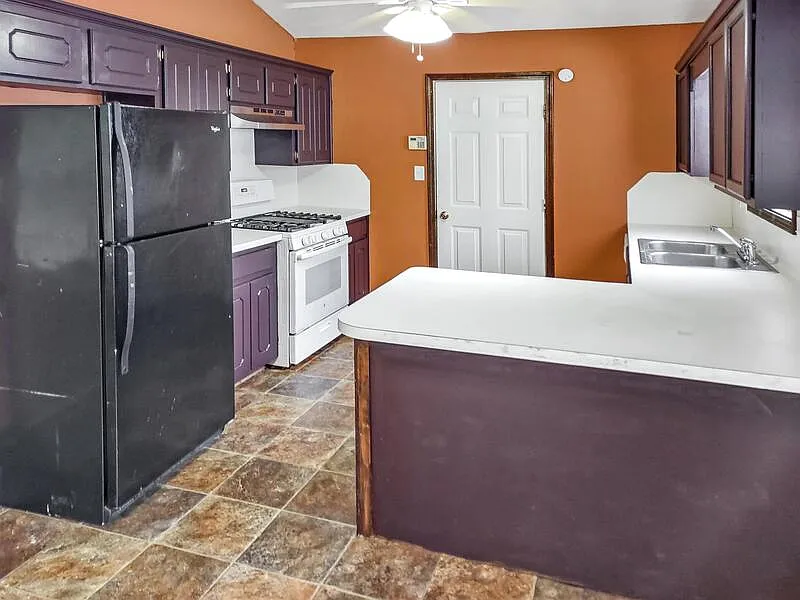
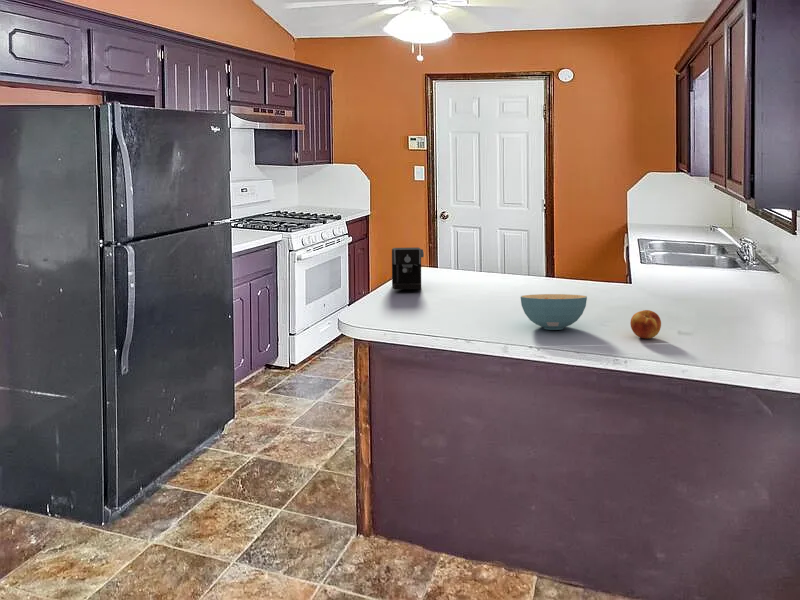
+ cereal bowl (553, 312)
+ coffee maker (420, 267)
+ fruit (645, 324)
